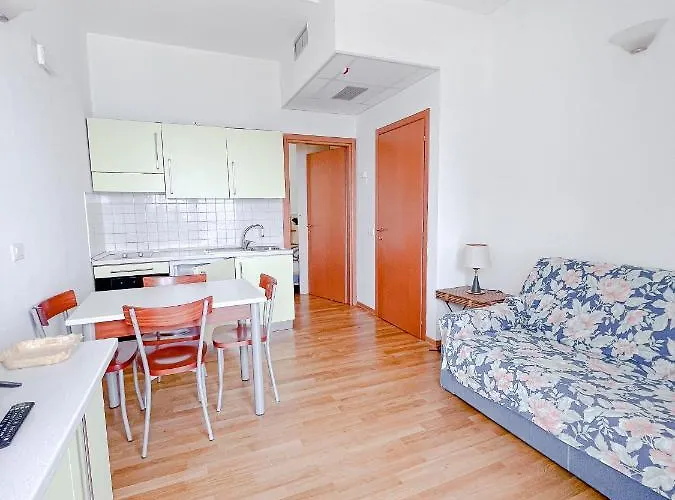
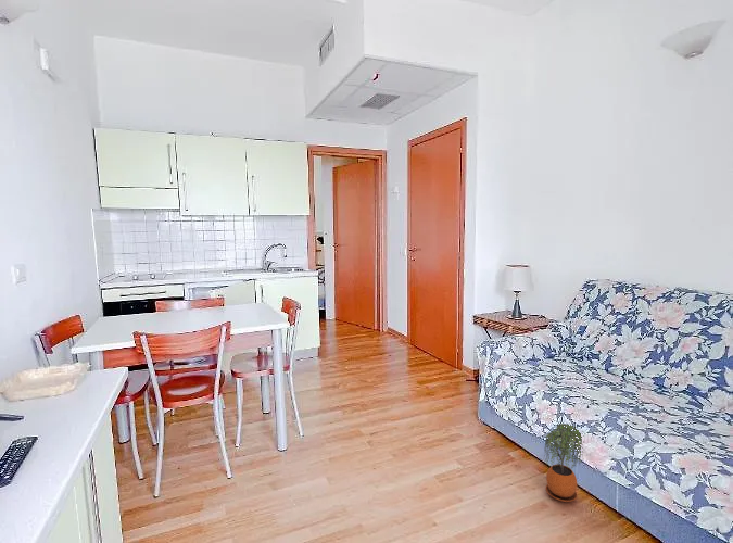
+ potted plant (563, 459)
